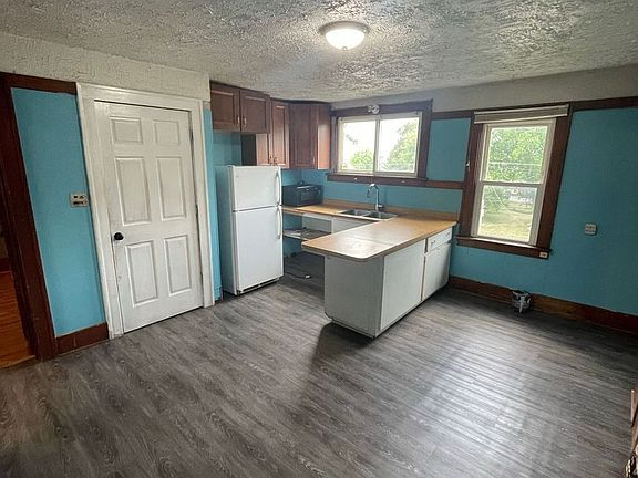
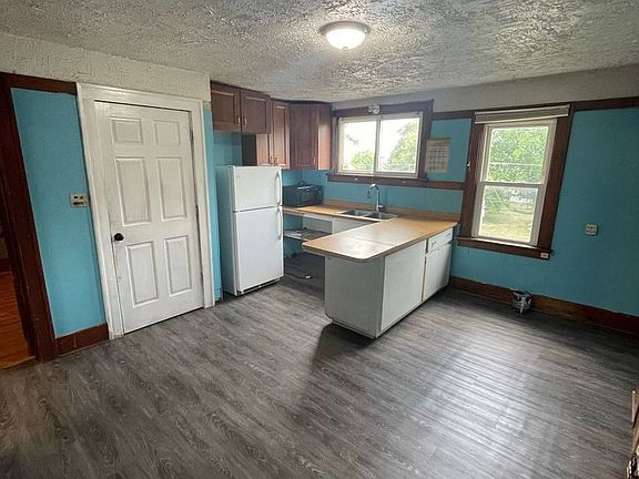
+ calendar (437, 151)
